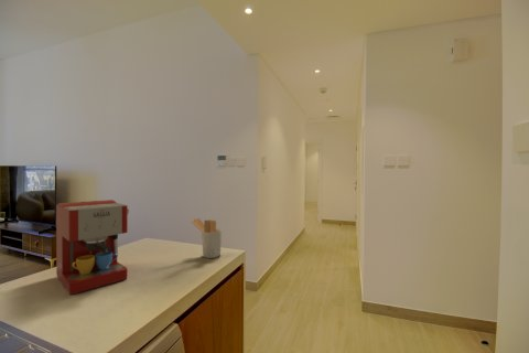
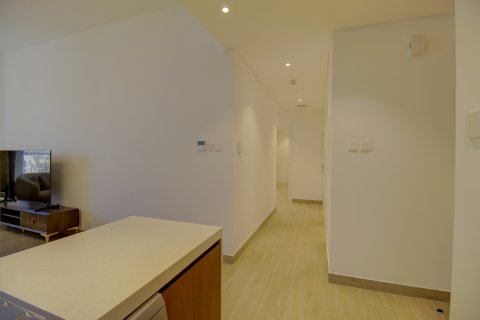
- coffee maker (91, 239)
- utensil holder (206, 236)
